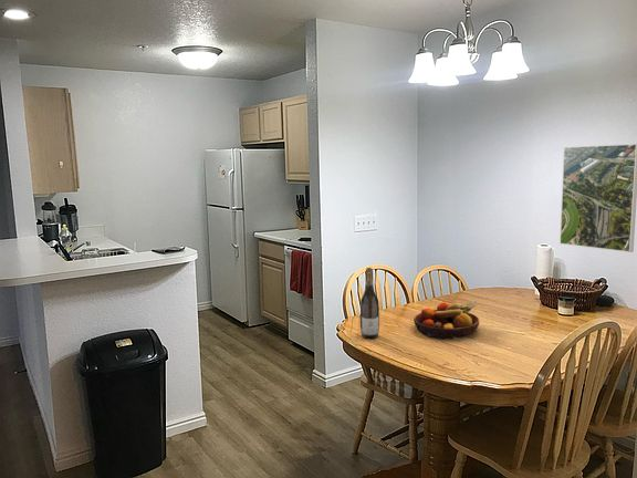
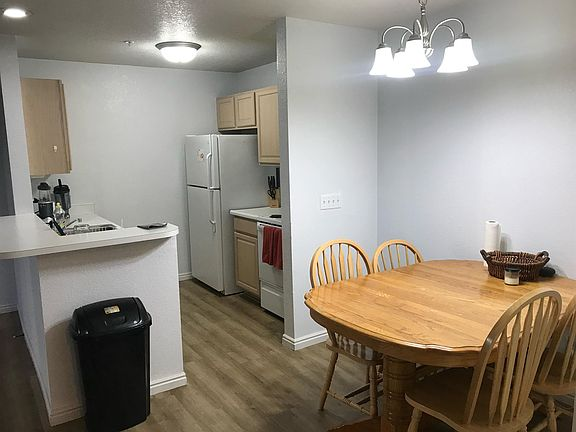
- fruit bowl (446, 315)
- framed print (596, 197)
- wine bottle (369, 302)
